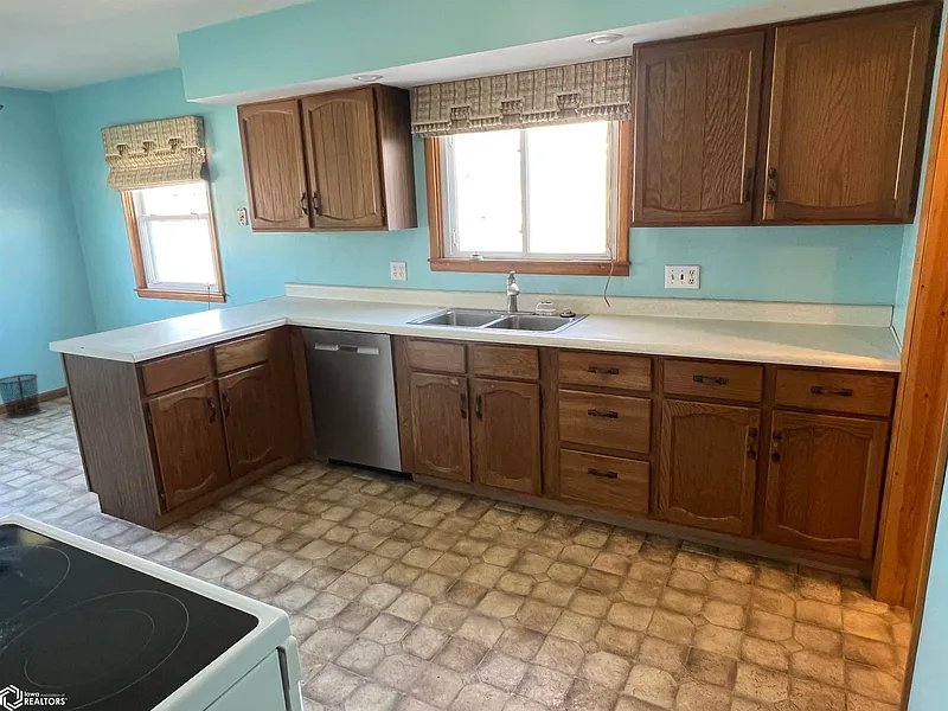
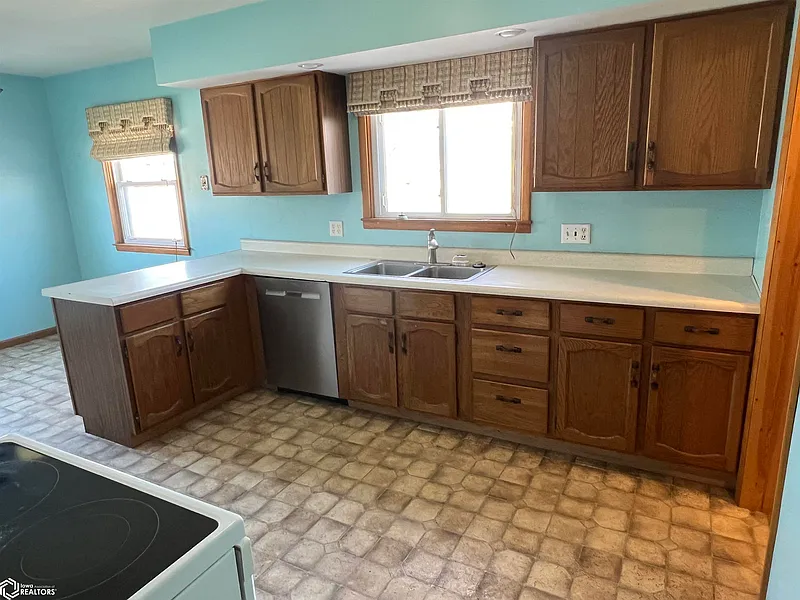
- waste bin (20, 396)
